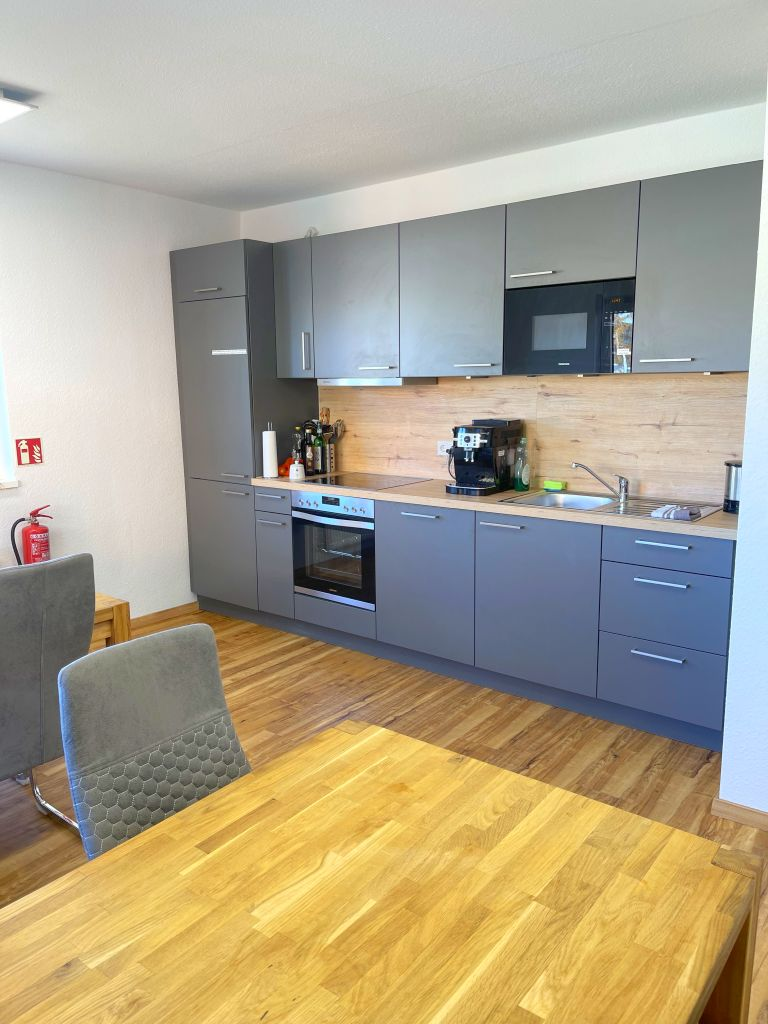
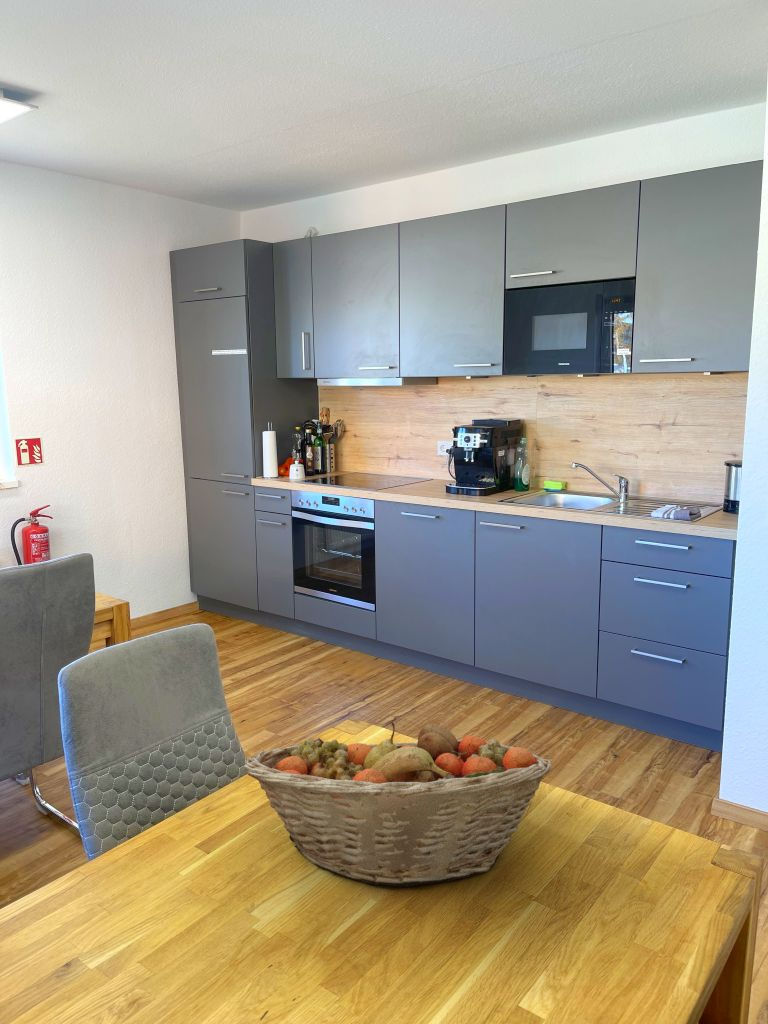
+ fruit basket (397, 784)
